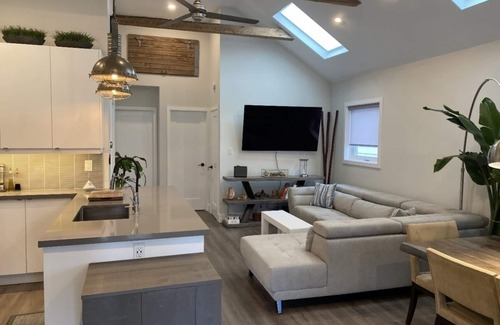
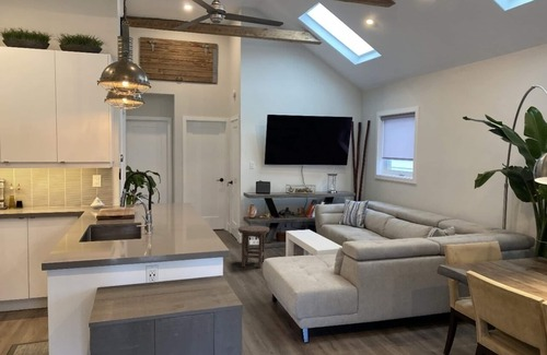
+ stool (253, 251)
